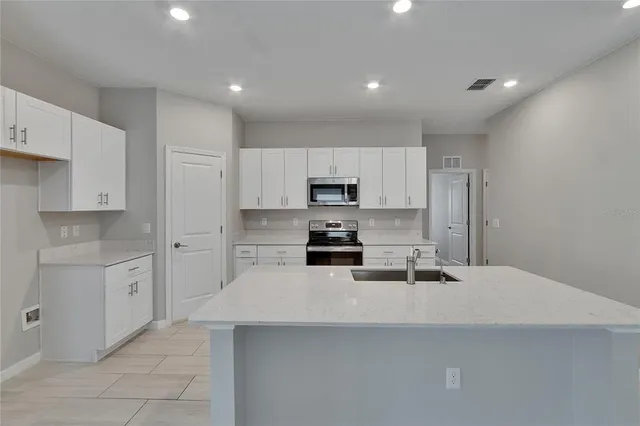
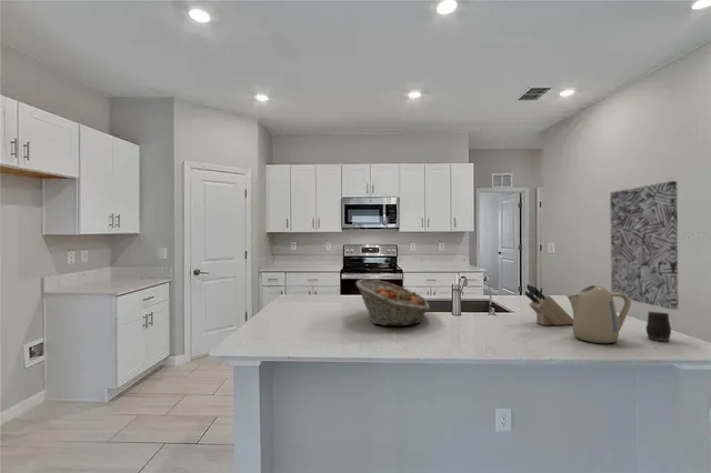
+ wall art (640, 244)
+ mug (657, 324)
+ kettle (598, 312)
+ knife block (549, 303)
+ fruit basket (392, 300)
